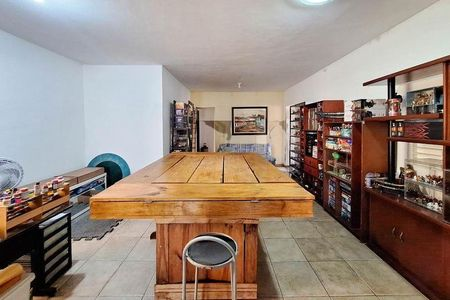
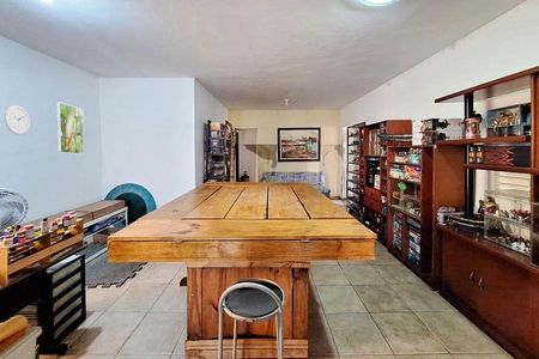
+ wall clock (18, 120)
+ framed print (71, 129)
